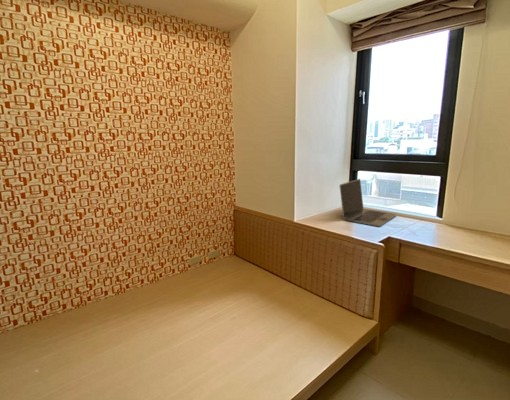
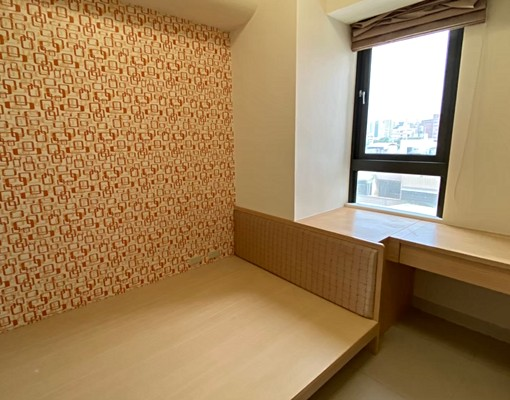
- laptop (362, 200)
